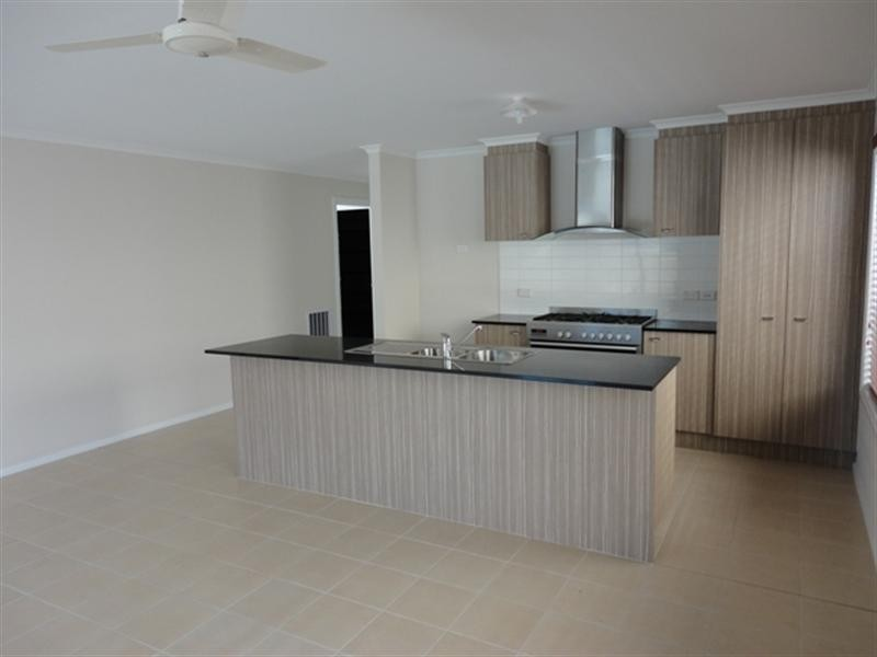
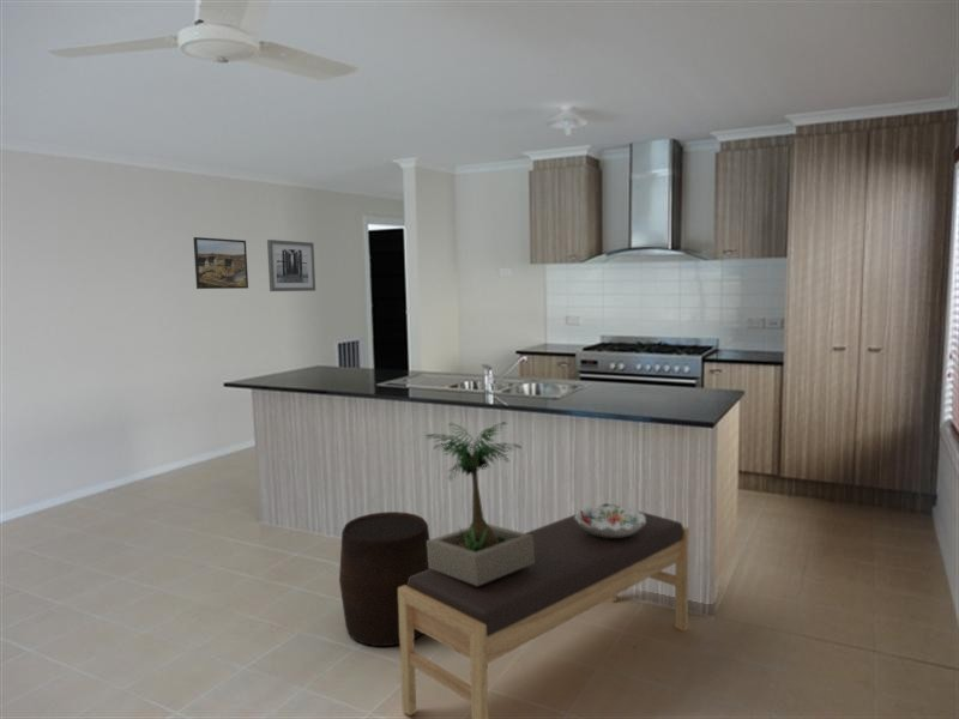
+ potted plant (480, 500)
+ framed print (222, 264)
+ decorative bowl (610, 522)
+ stool (386, 575)
+ bench (557, 606)
+ wall art (291, 266)
